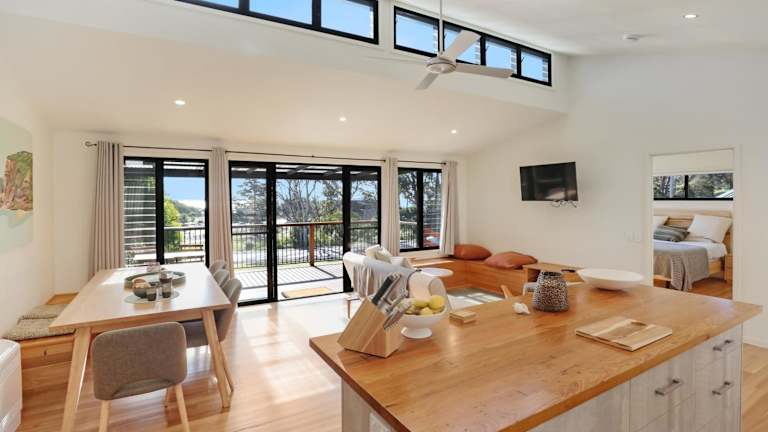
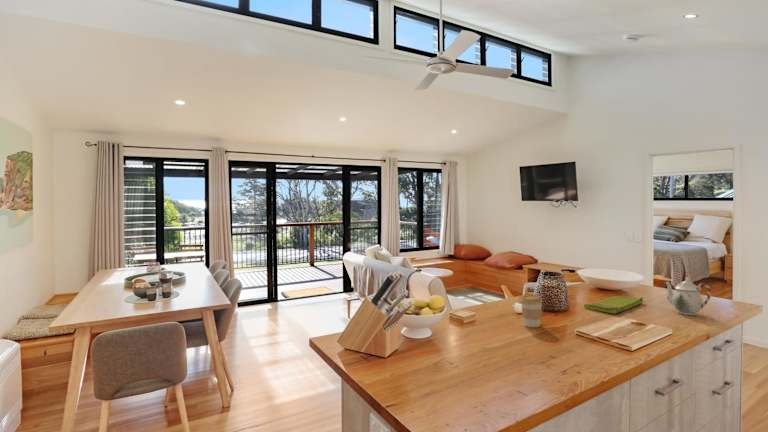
+ teapot (686, 295)
+ coffee cup (531, 310)
+ dish towel (614, 302)
